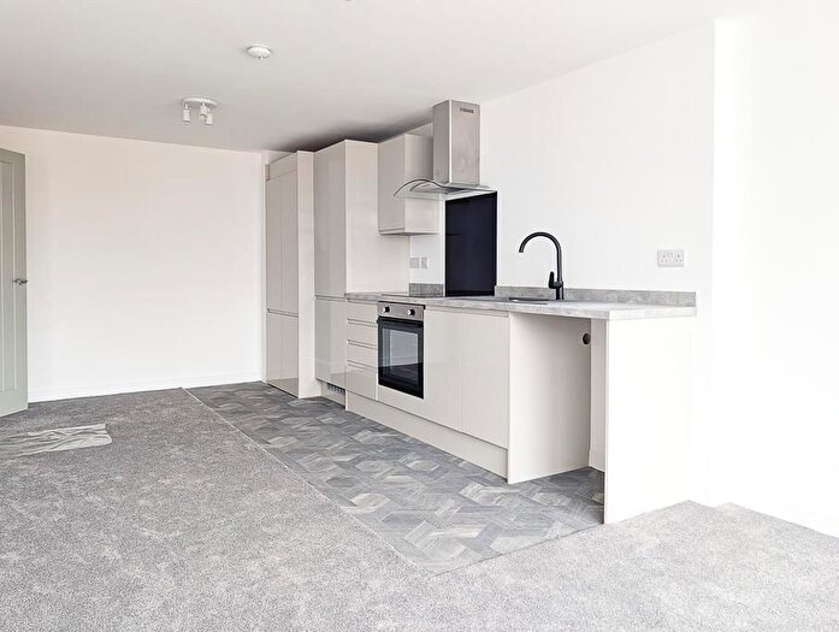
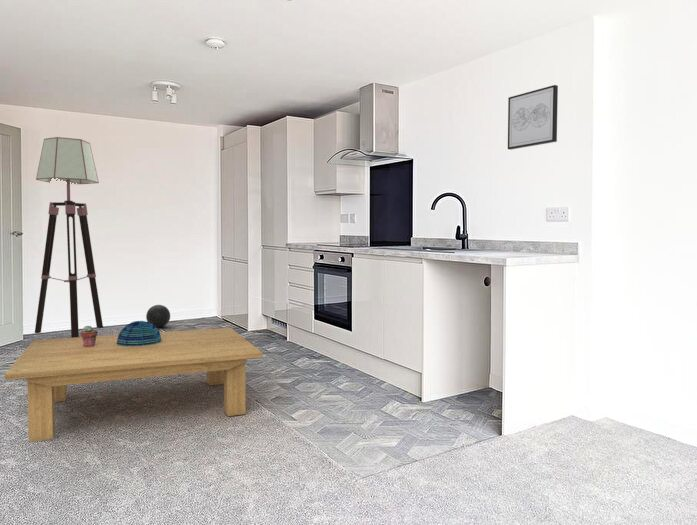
+ potted succulent (88, 335)
+ coffee table (142, 376)
+ floor lamp (69, 236)
+ ball (158, 316)
+ wall art (531, 118)
+ decorative bowl (139, 331)
